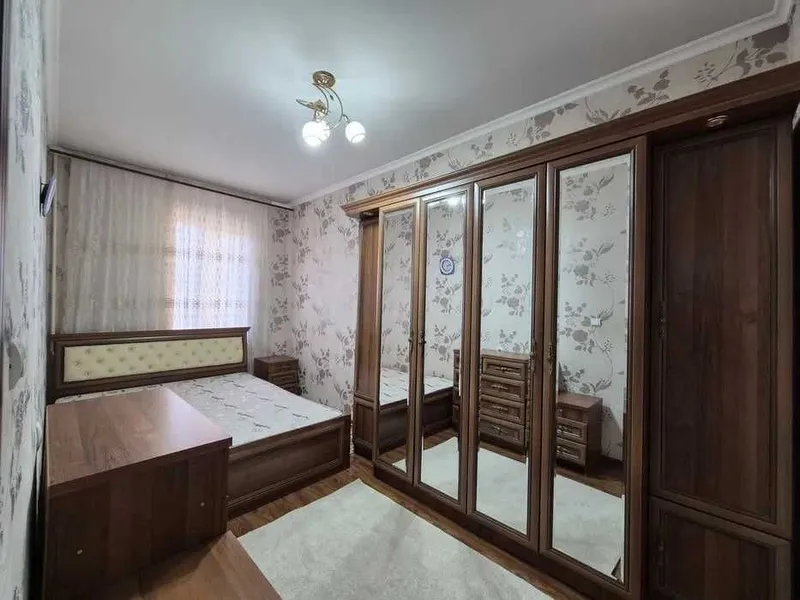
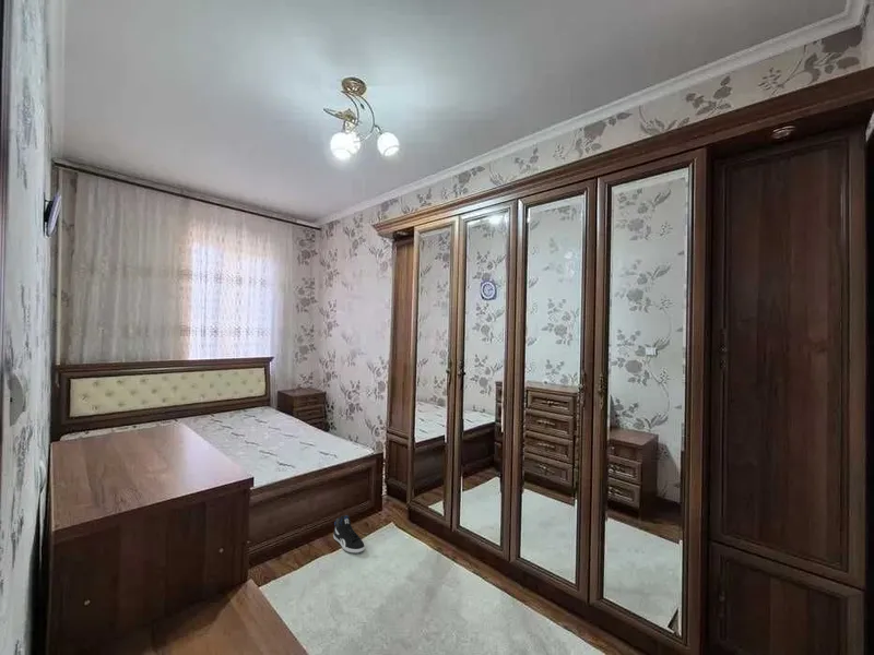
+ sneaker (347, 531)
